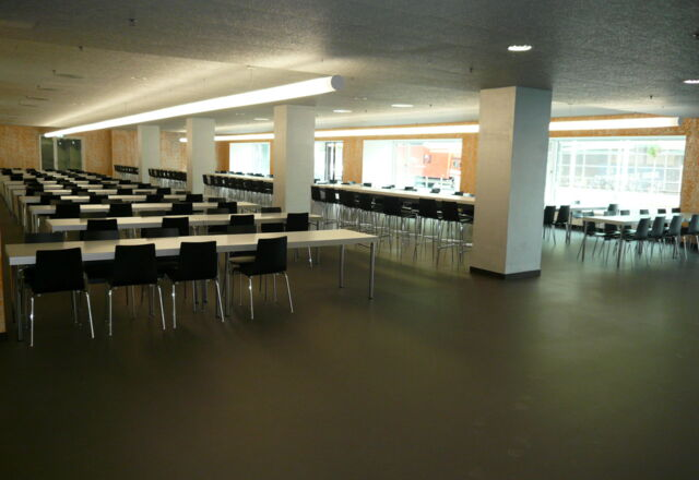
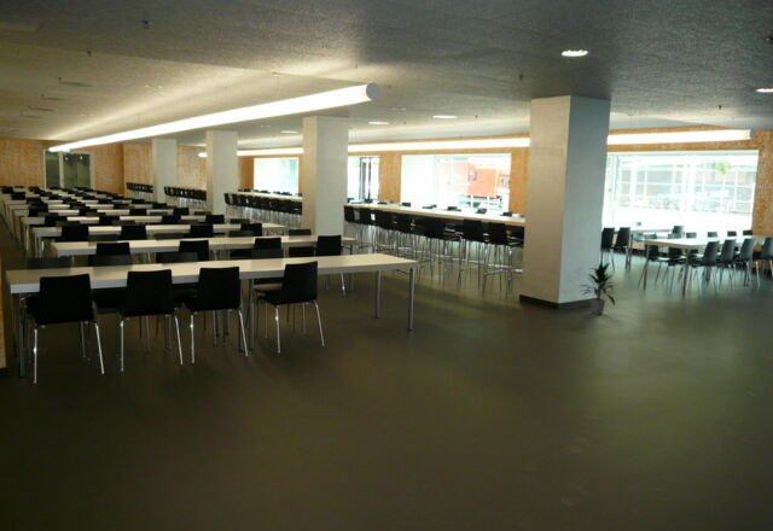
+ indoor plant (599, 287)
